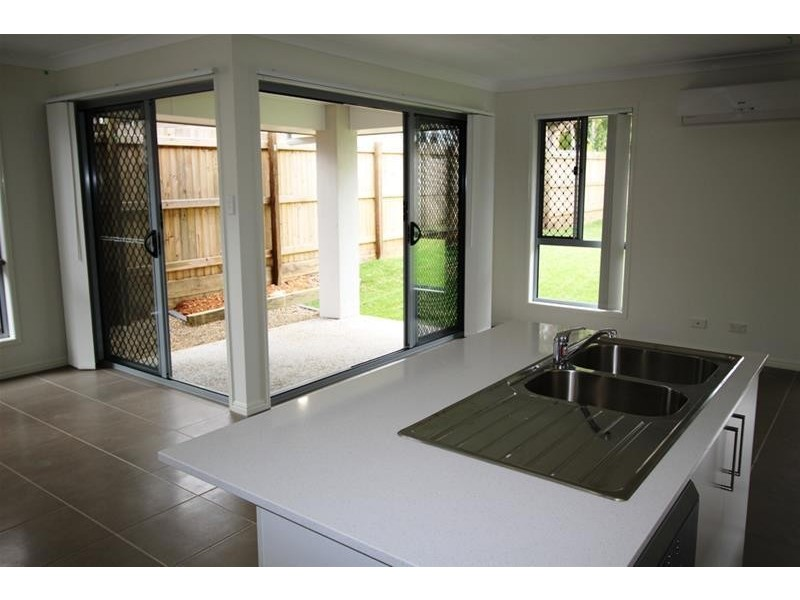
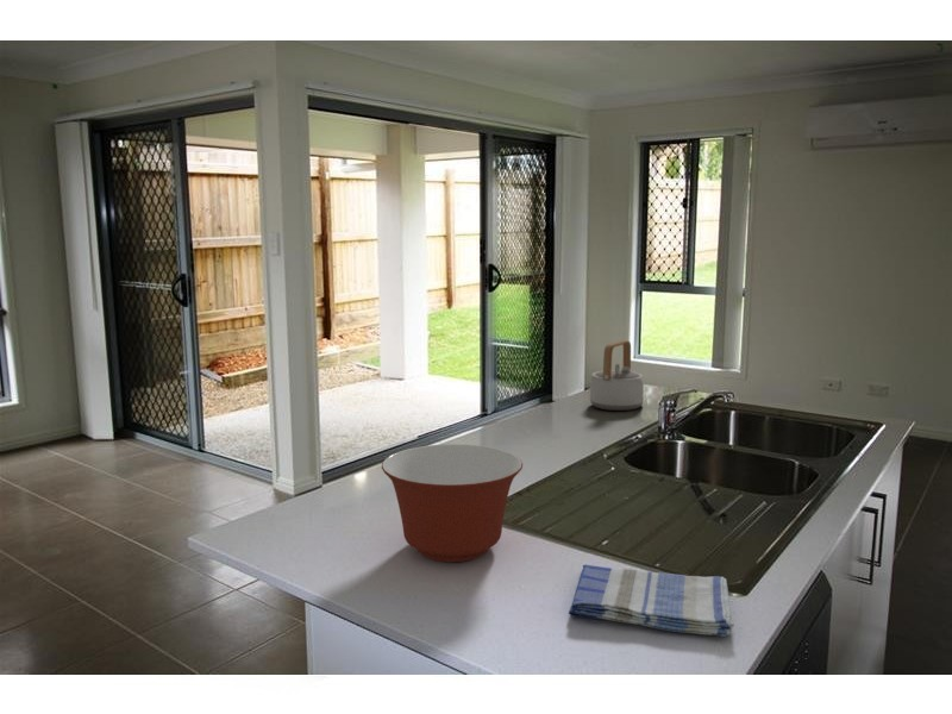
+ mixing bowl (452, 505)
+ teapot (619, 372)
+ dish towel (651, 594)
